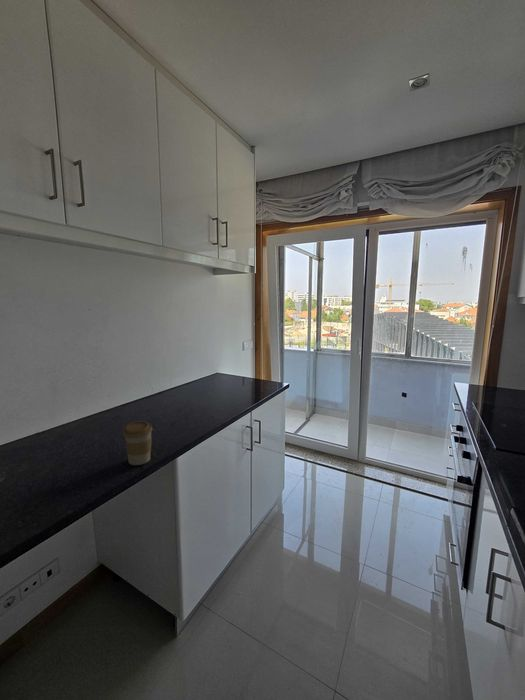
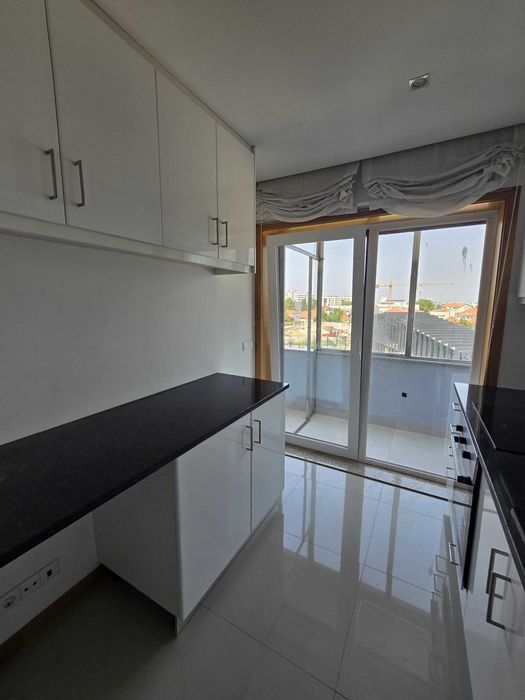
- coffee cup (138, 442)
